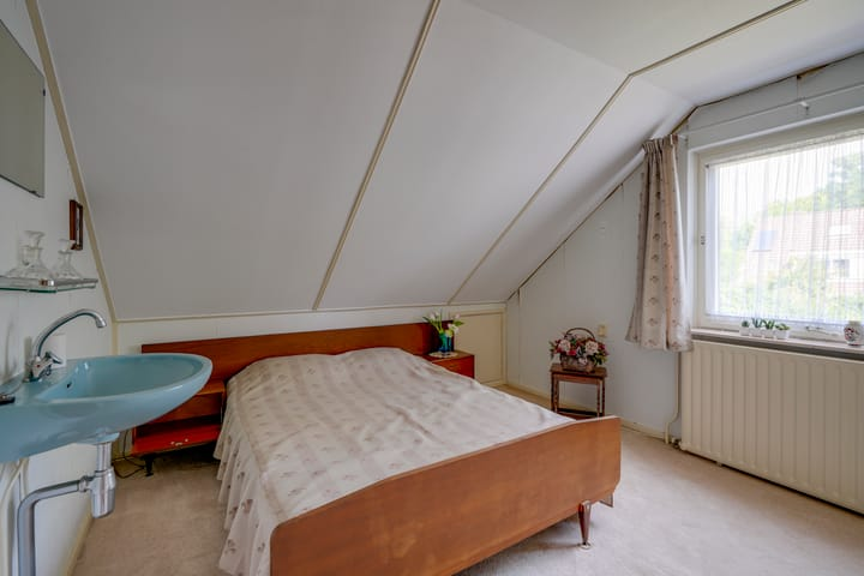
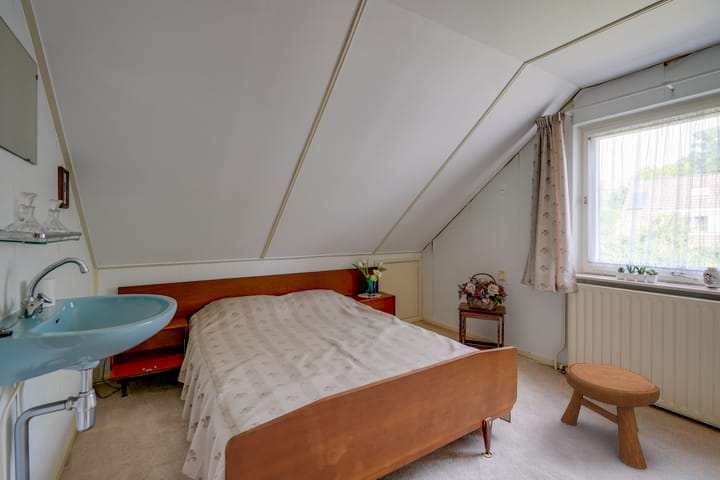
+ stool (617, 409)
